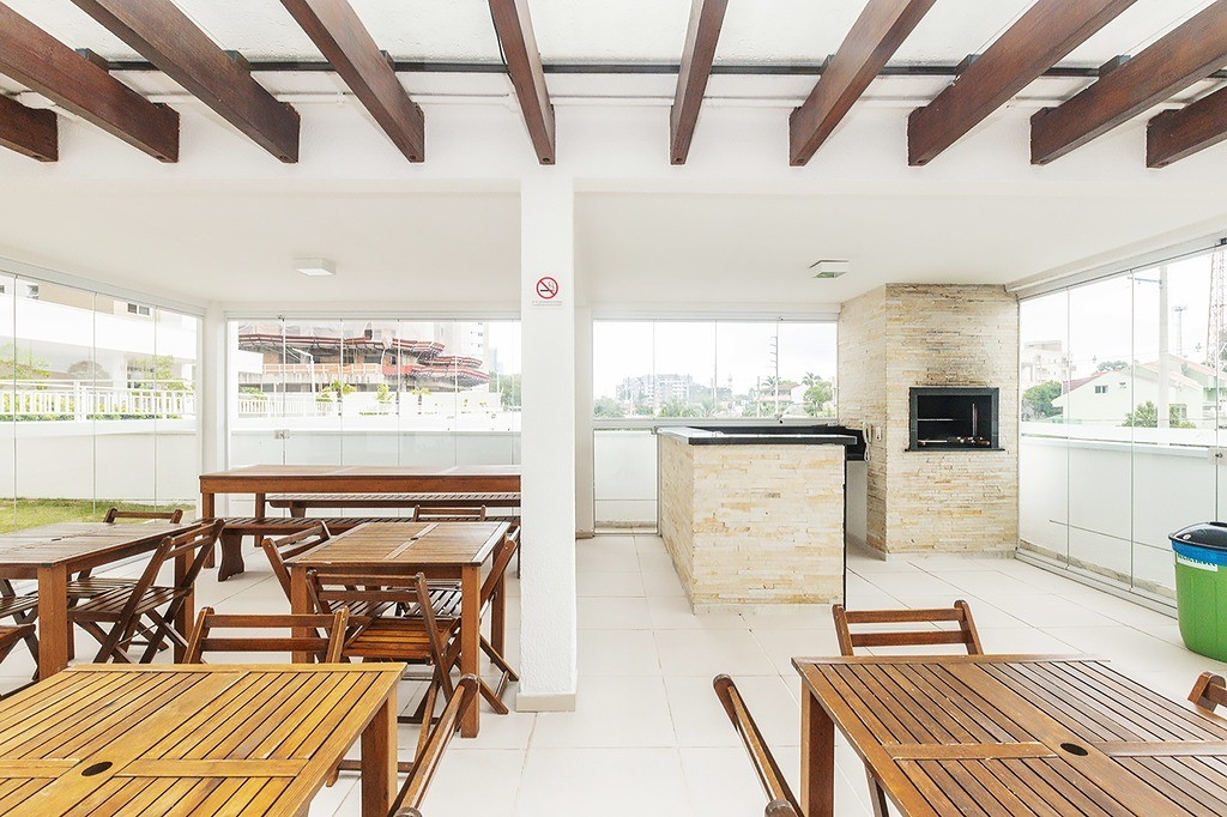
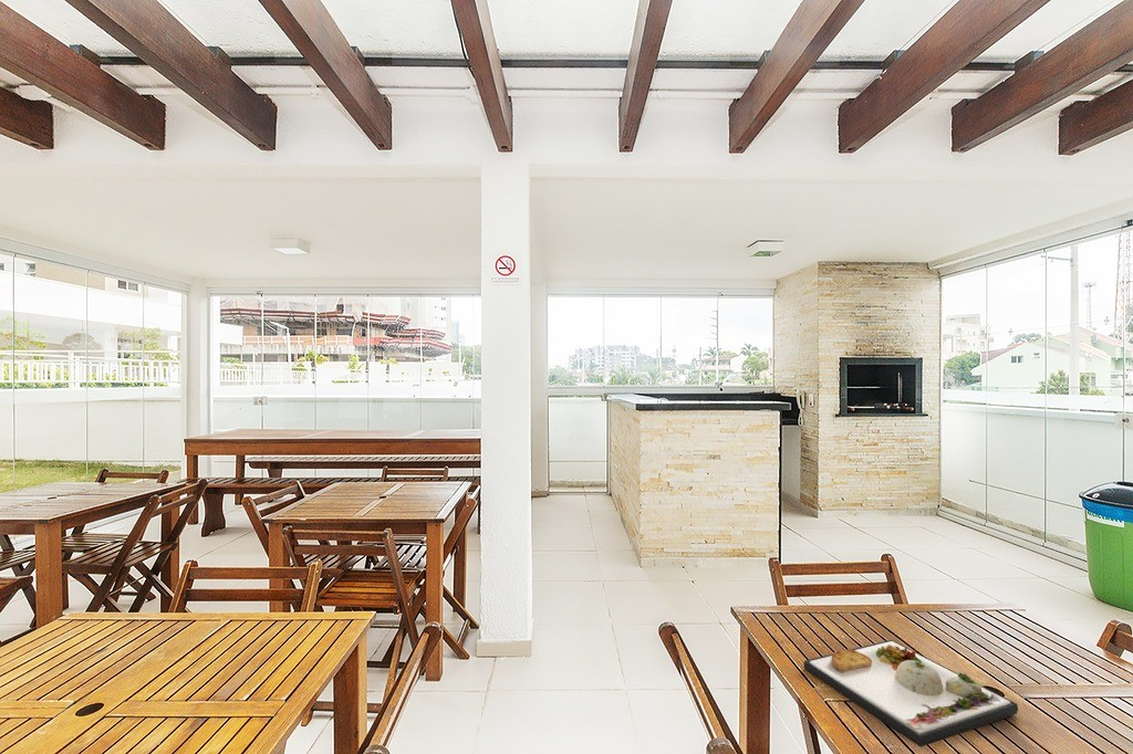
+ dinner plate (903, 674)
